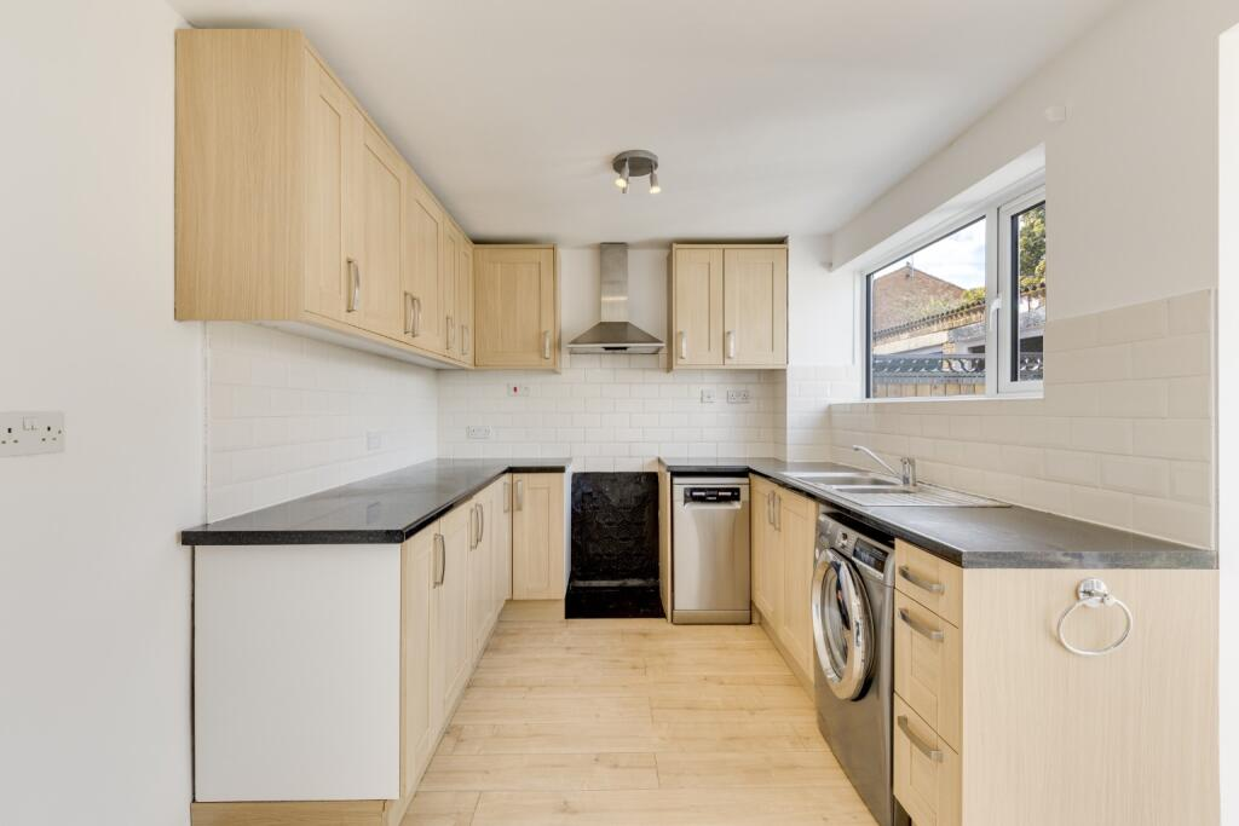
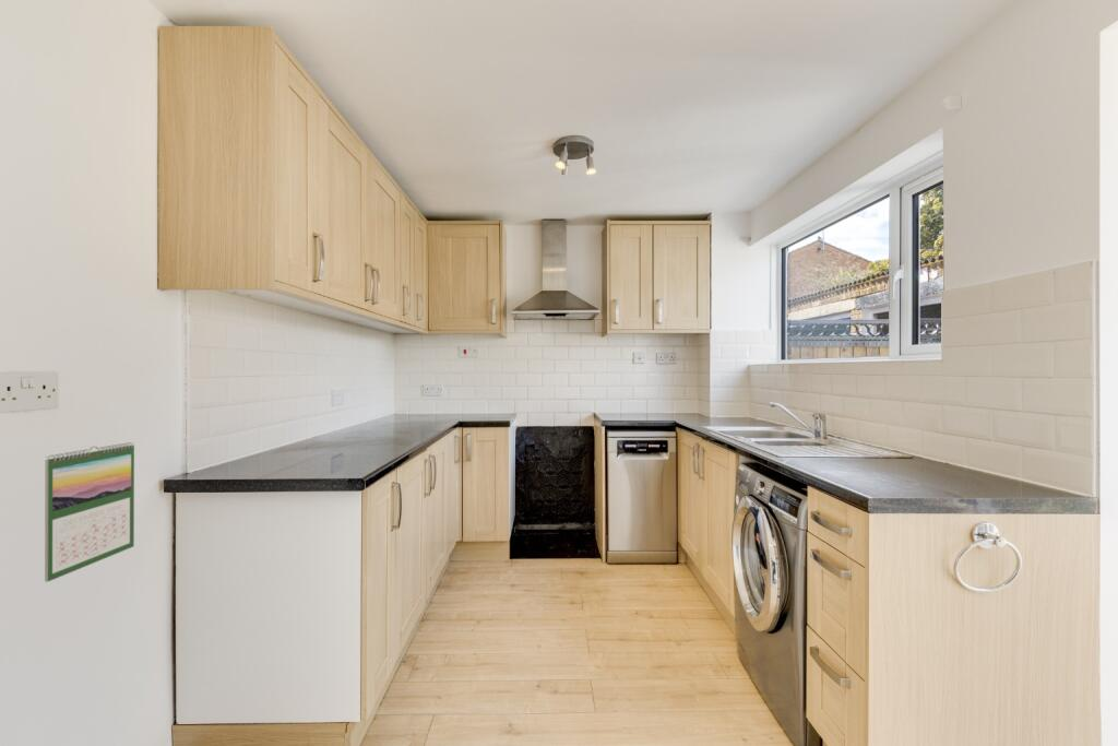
+ calendar (93, 504)
